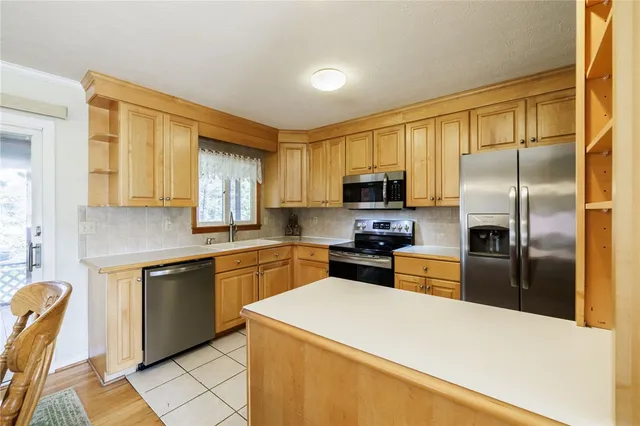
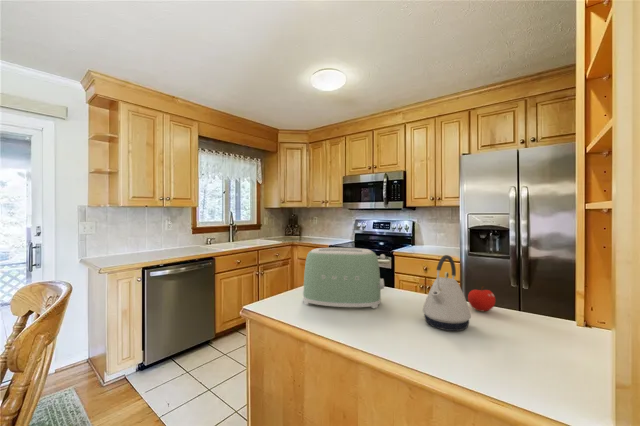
+ toaster (341, 274)
+ fruit (481, 298)
+ kettle (445, 290)
